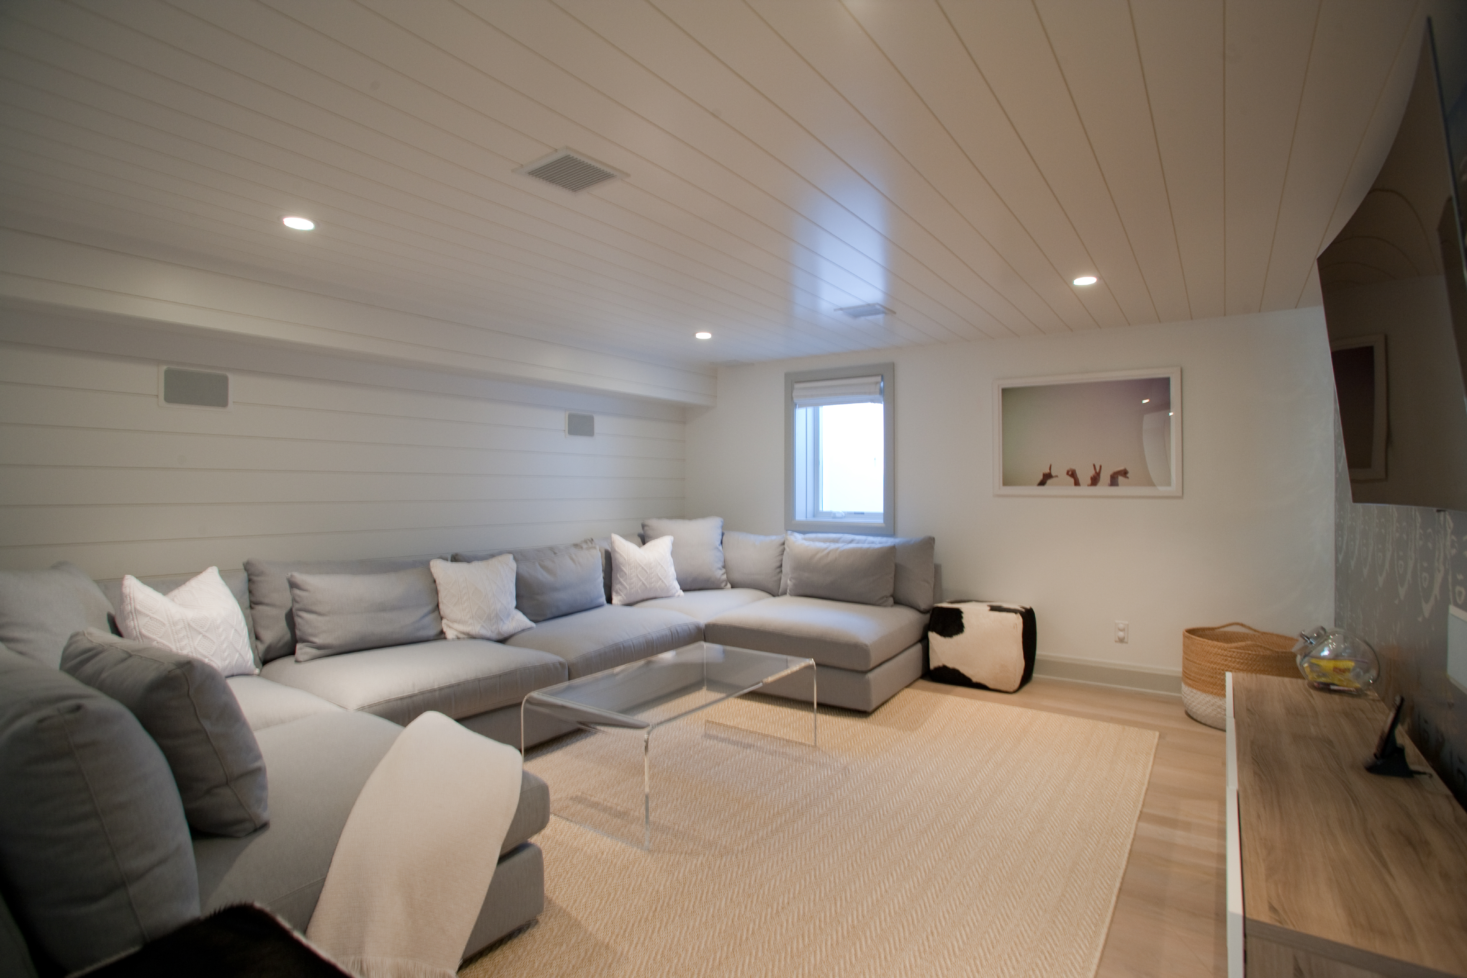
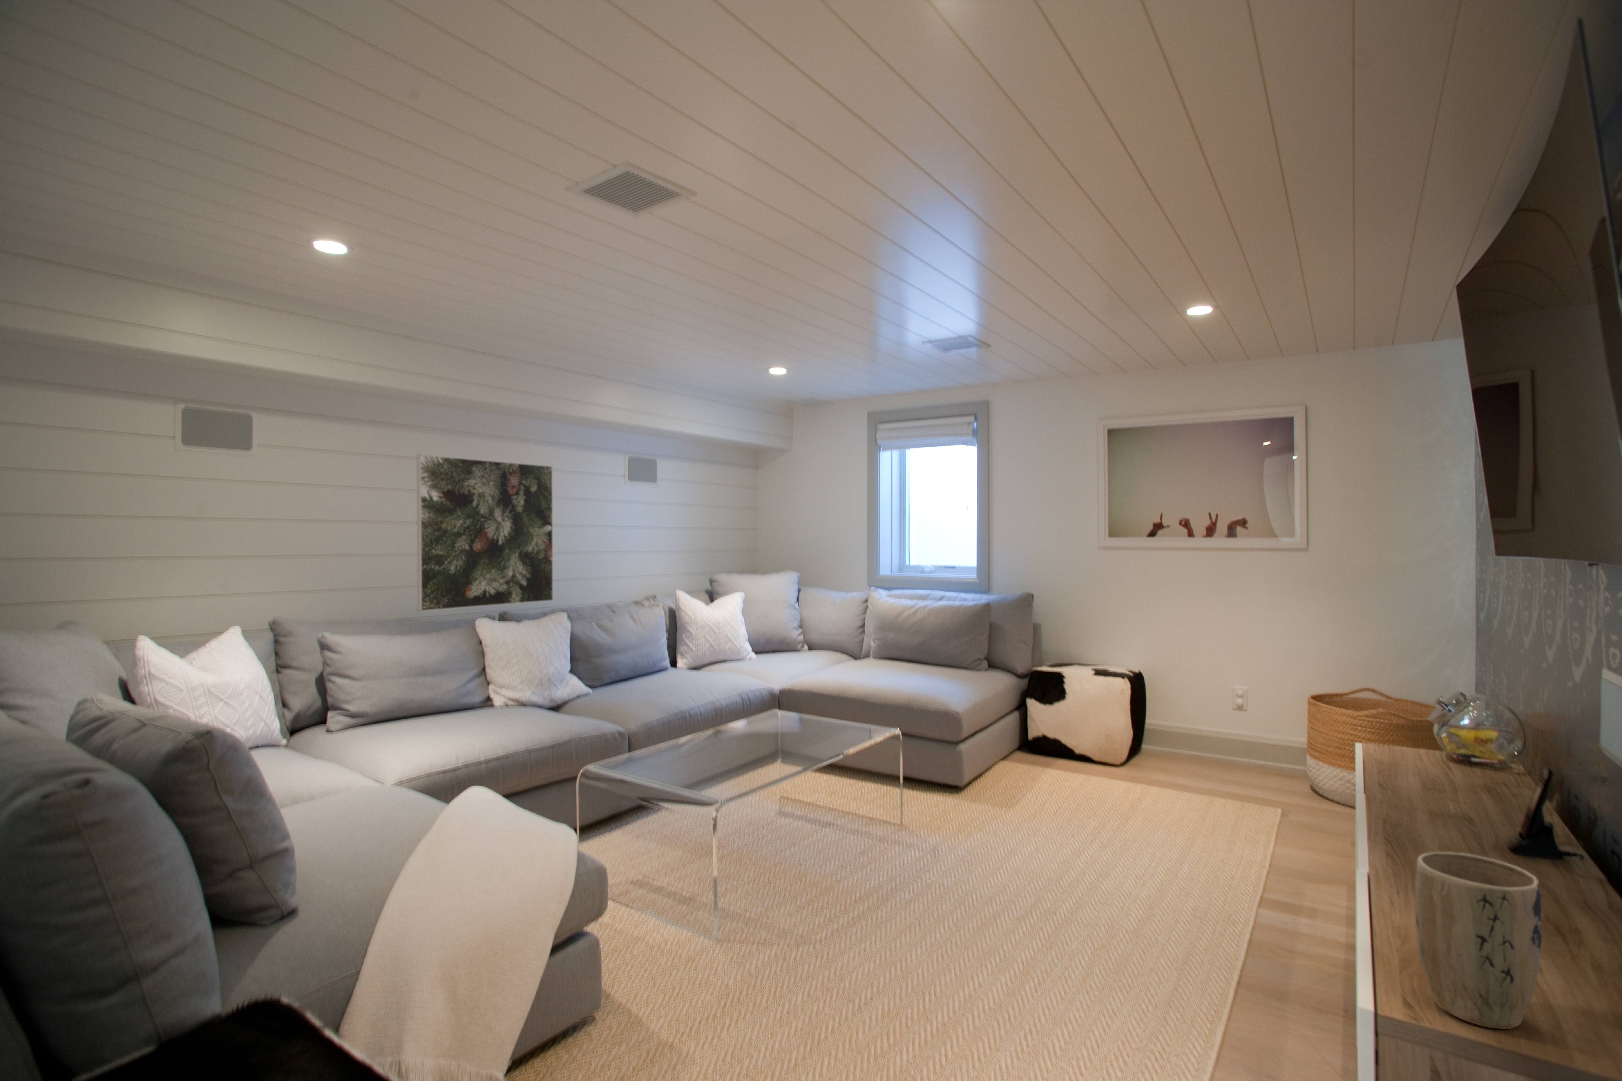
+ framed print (490, 533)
+ plant pot (1477, 939)
